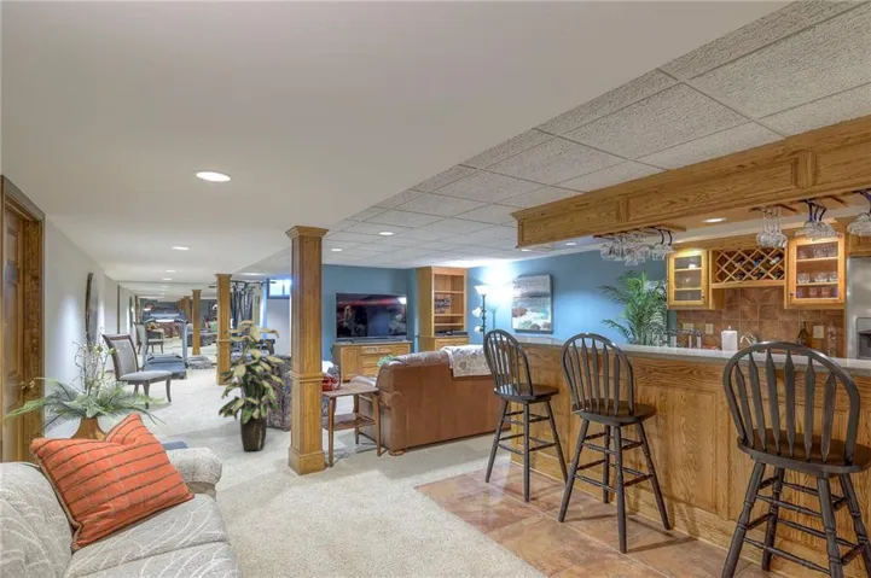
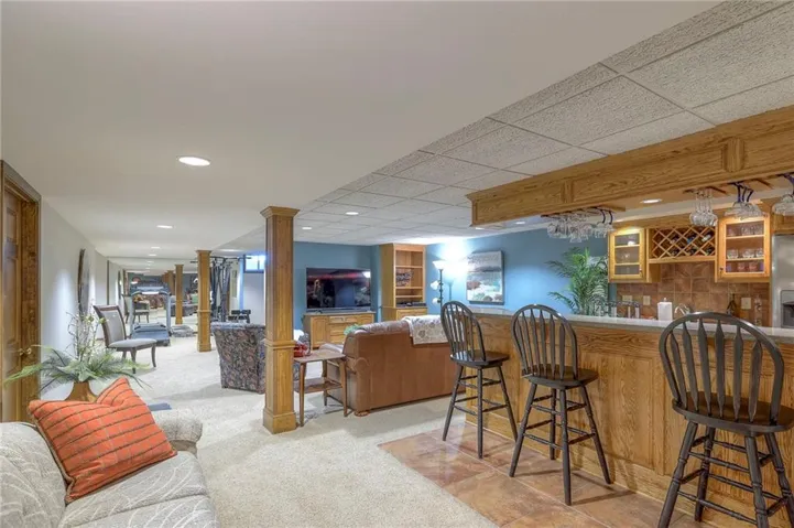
- indoor plant (250, 384)
